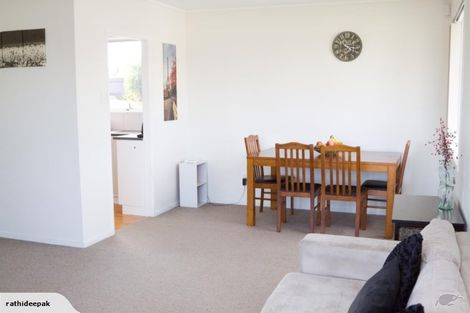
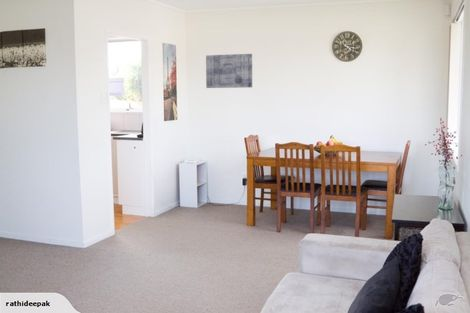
+ wall art (228, 71)
